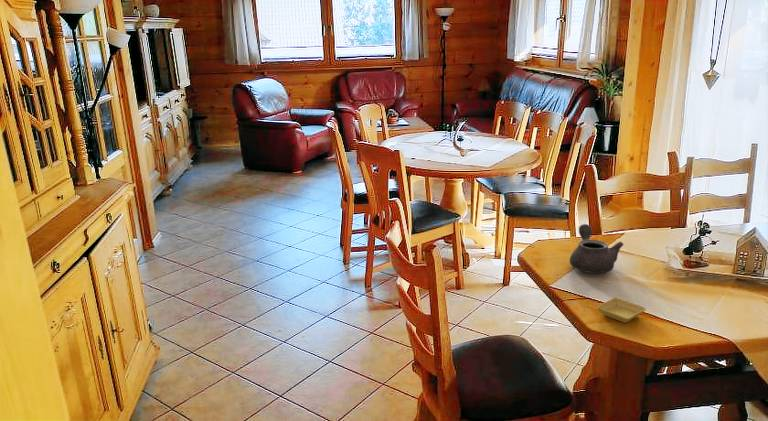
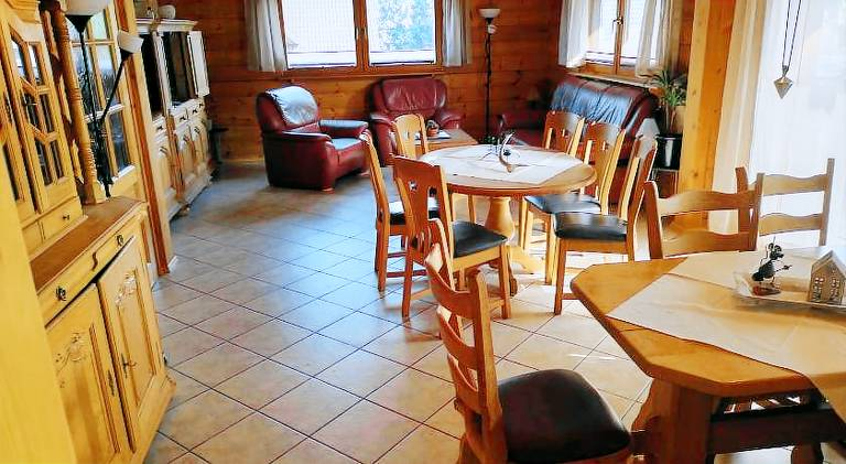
- saucer (620, 311)
- teapot (592, 248)
